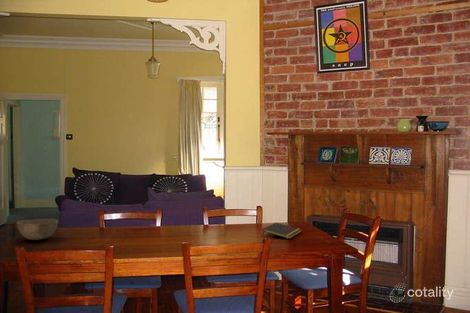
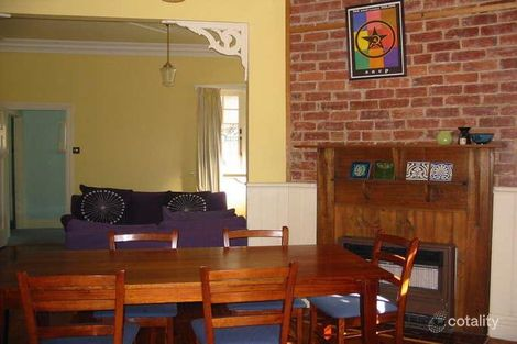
- notepad (282, 230)
- bowl (37, 230)
